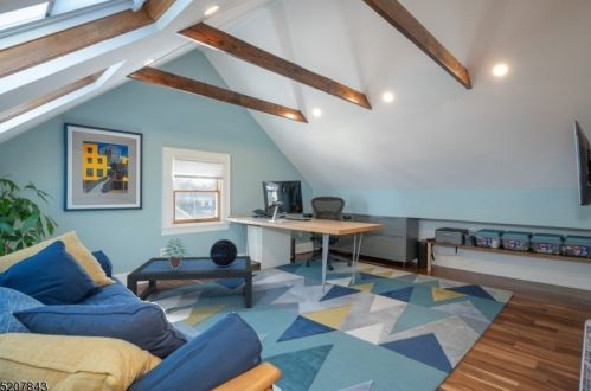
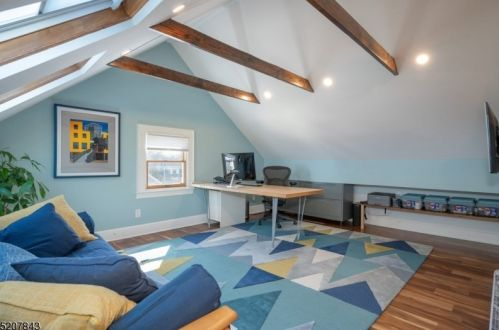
- potted plant (175, 251)
- coffee table (197, 278)
- decorative sphere (224, 251)
